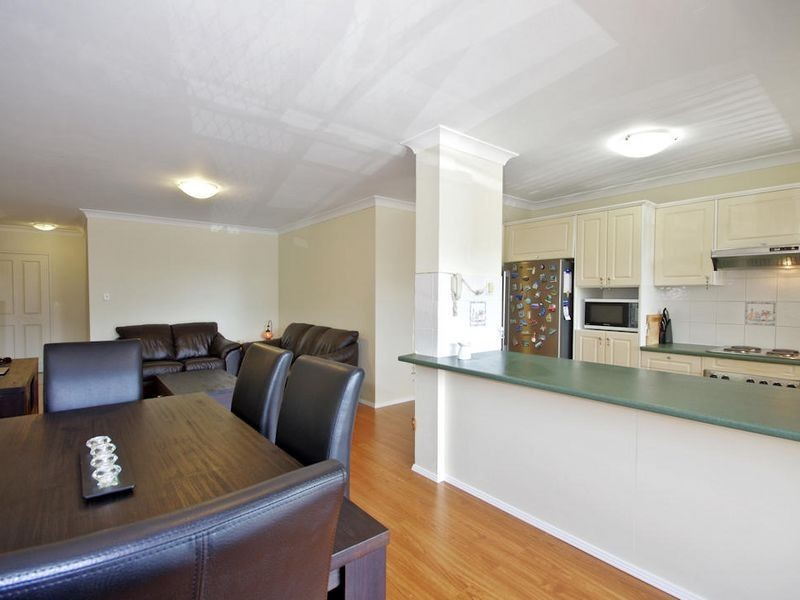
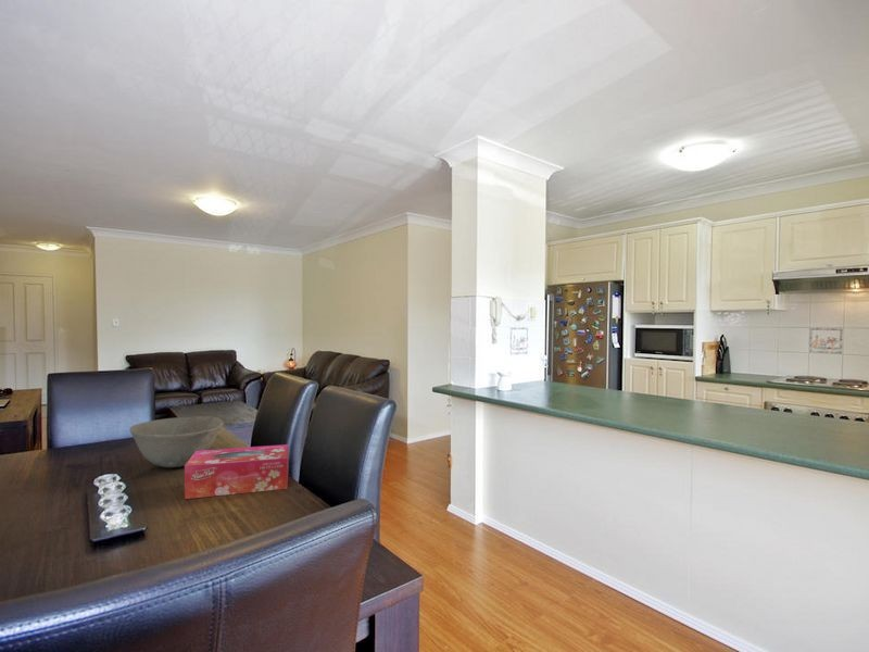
+ bowl (178, 443)
+ tissue box (240, 469)
